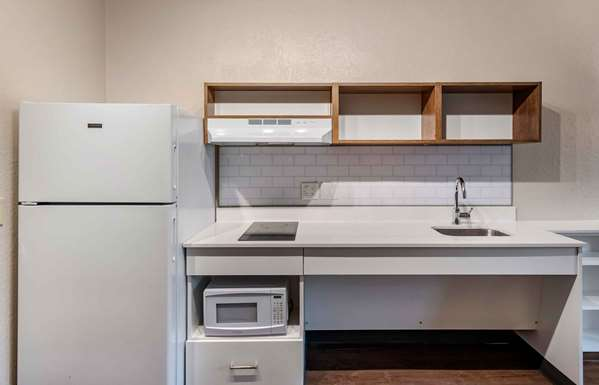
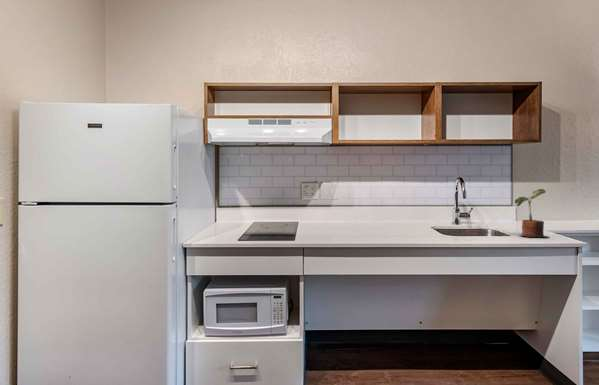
+ potted plant (530, 212)
